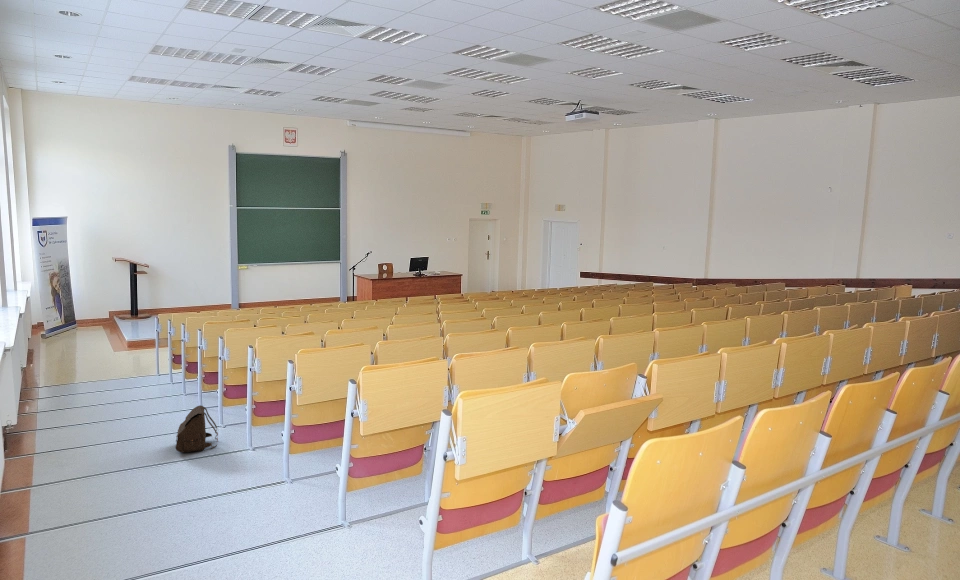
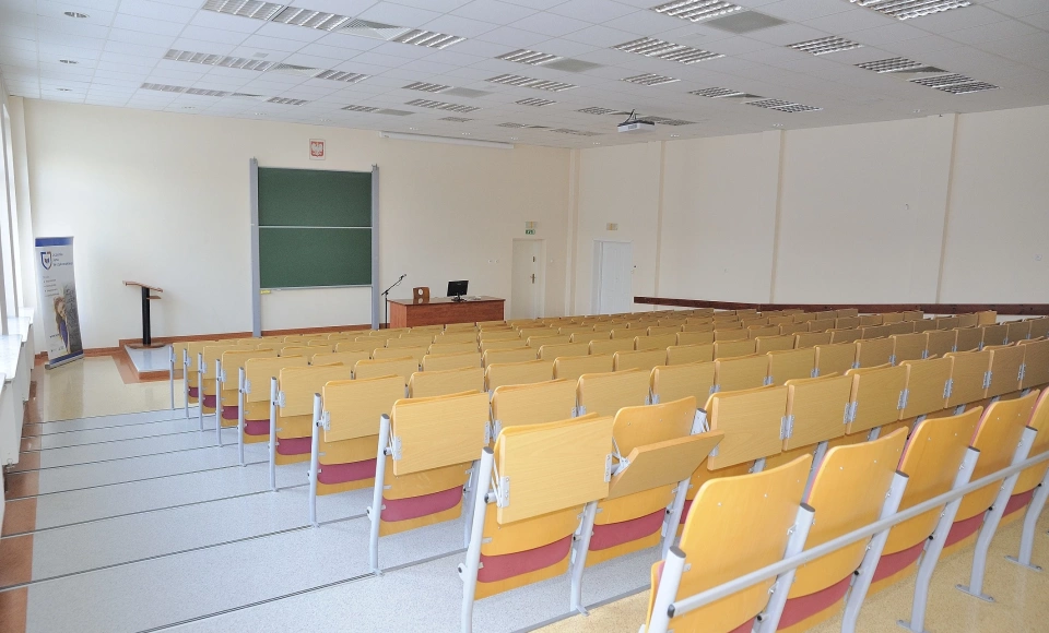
- satchel (197, 427)
